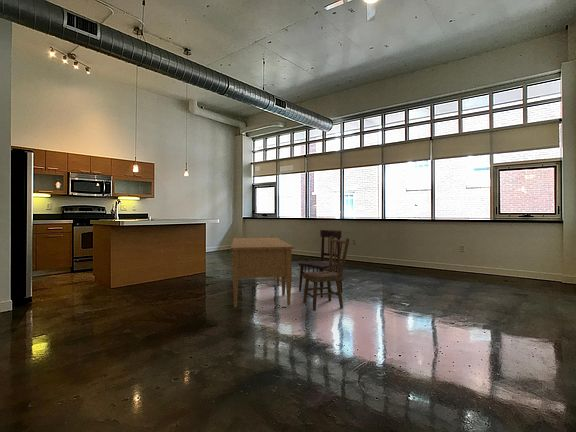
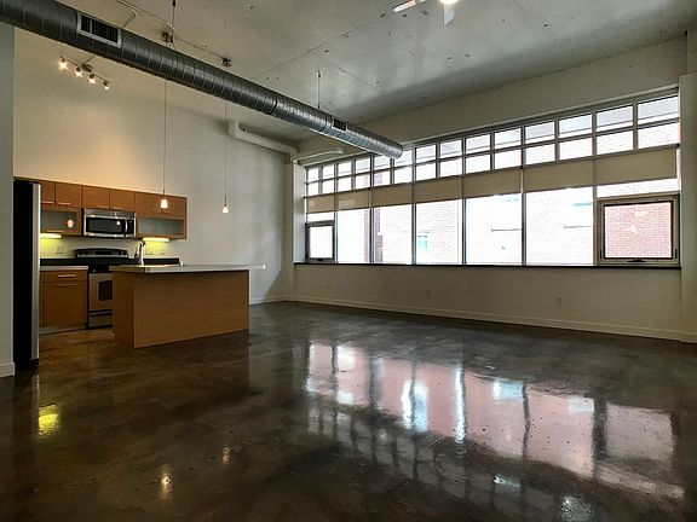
- dining chair (325, 271)
- dining chair (321, 261)
- desk (258, 266)
